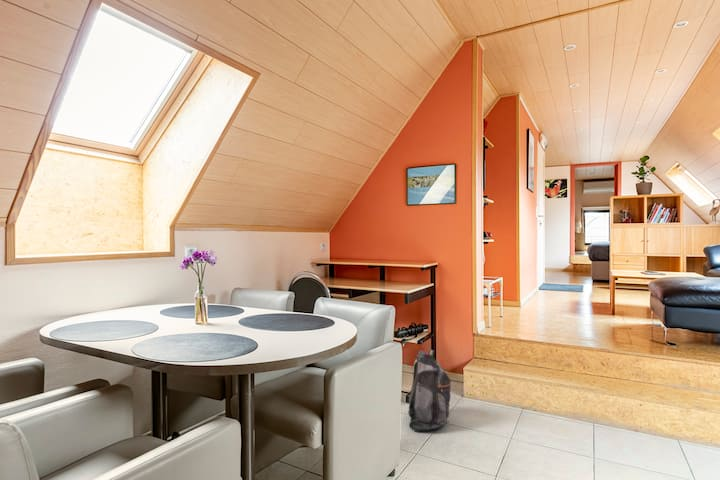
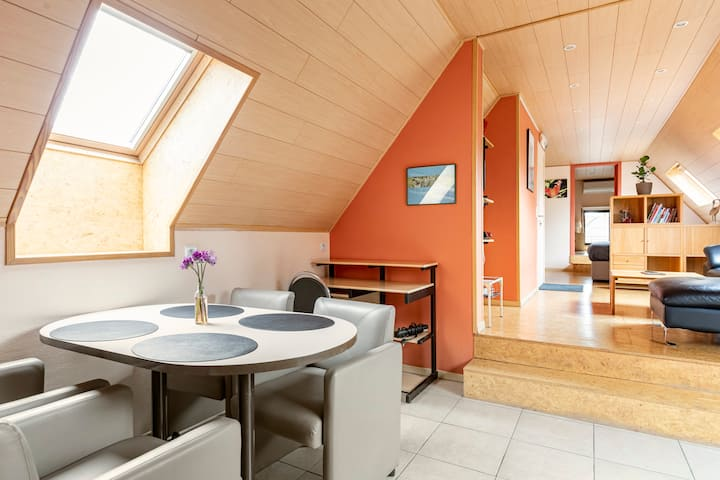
- backpack (425, 385)
